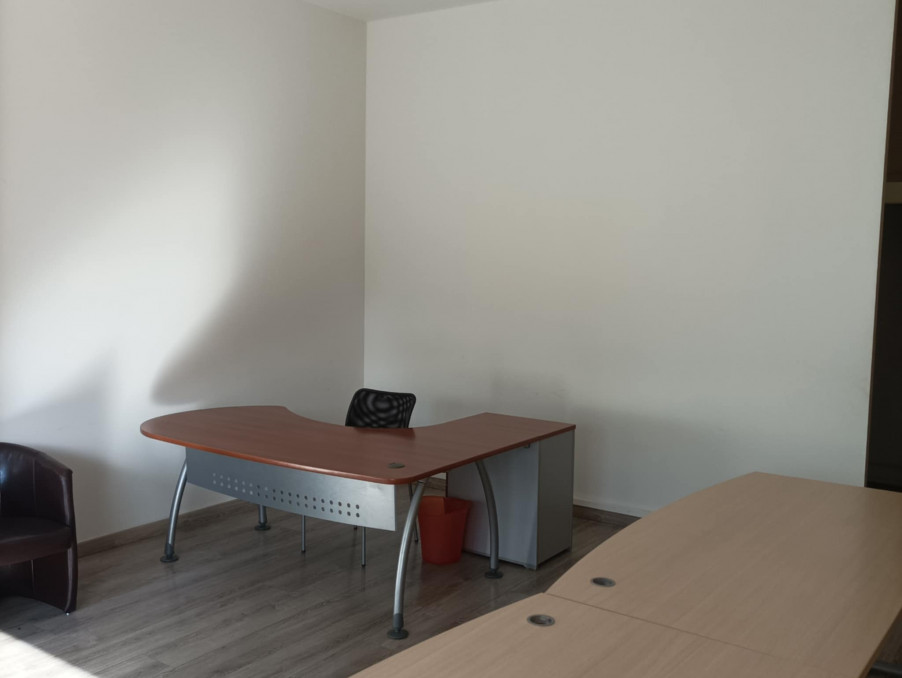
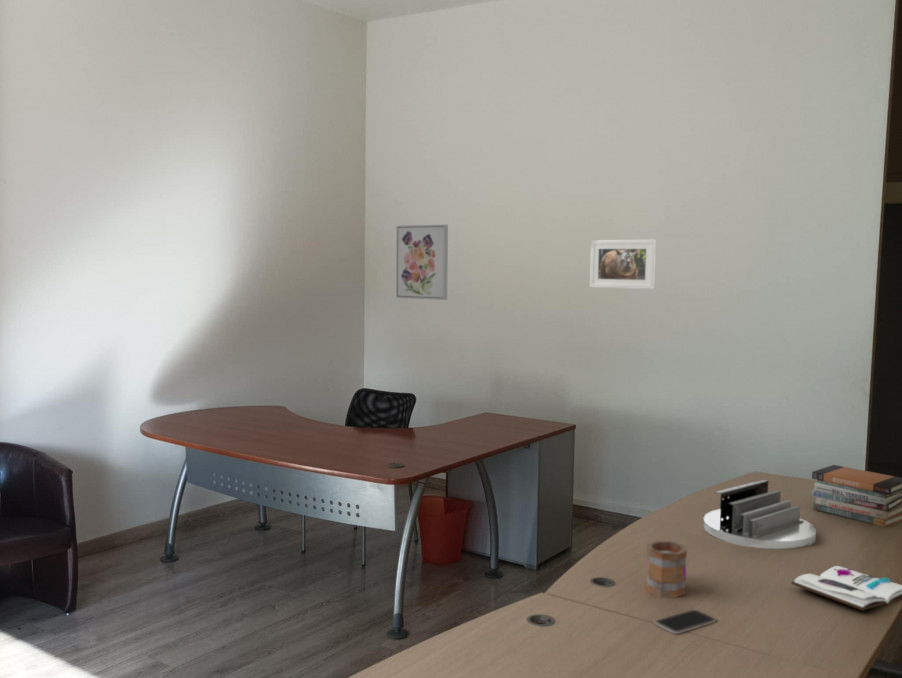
+ wall art (421, 262)
+ book (851, 585)
+ desk organizer (759, 511)
+ book stack (858, 494)
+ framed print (621, 264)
+ mug (668, 565)
+ smartphone (685, 621)
